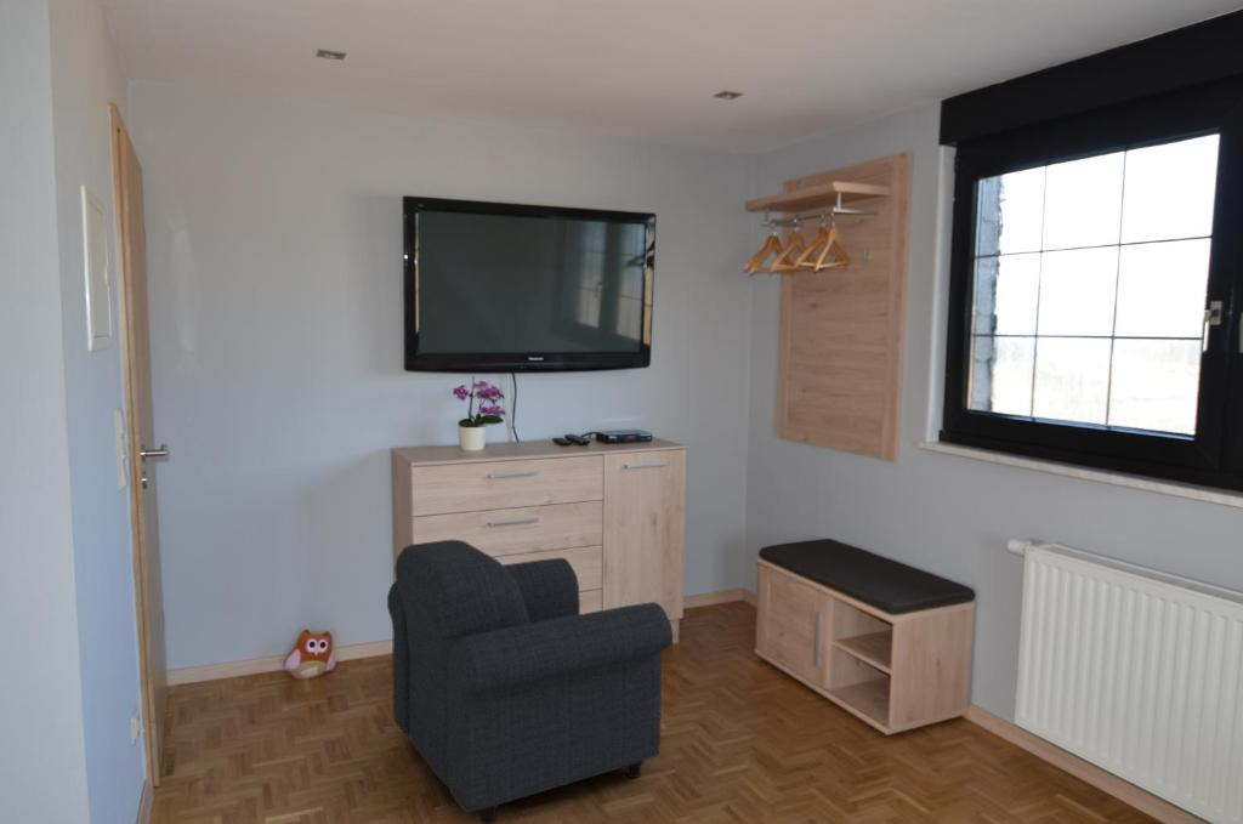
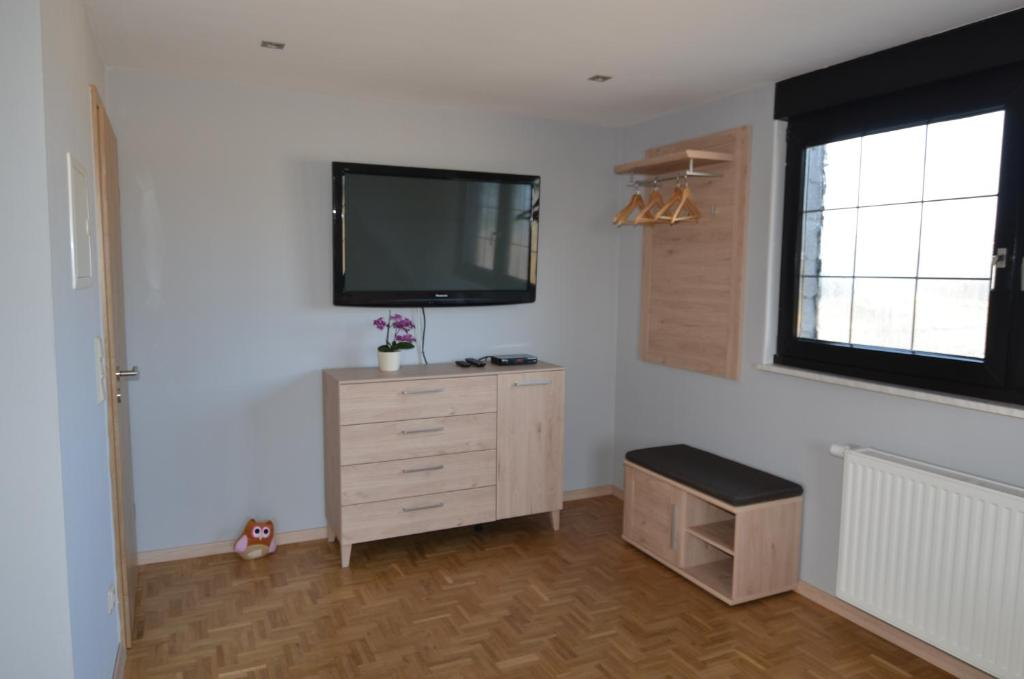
- armchair (518, 652)
